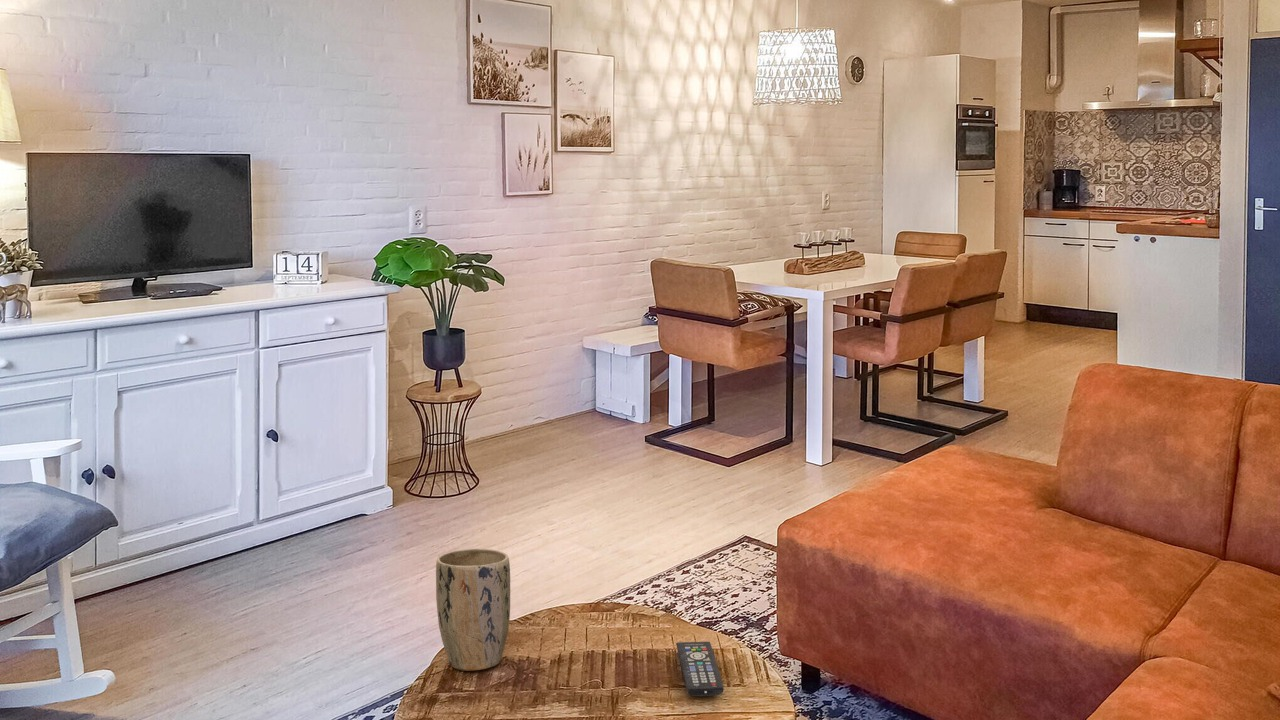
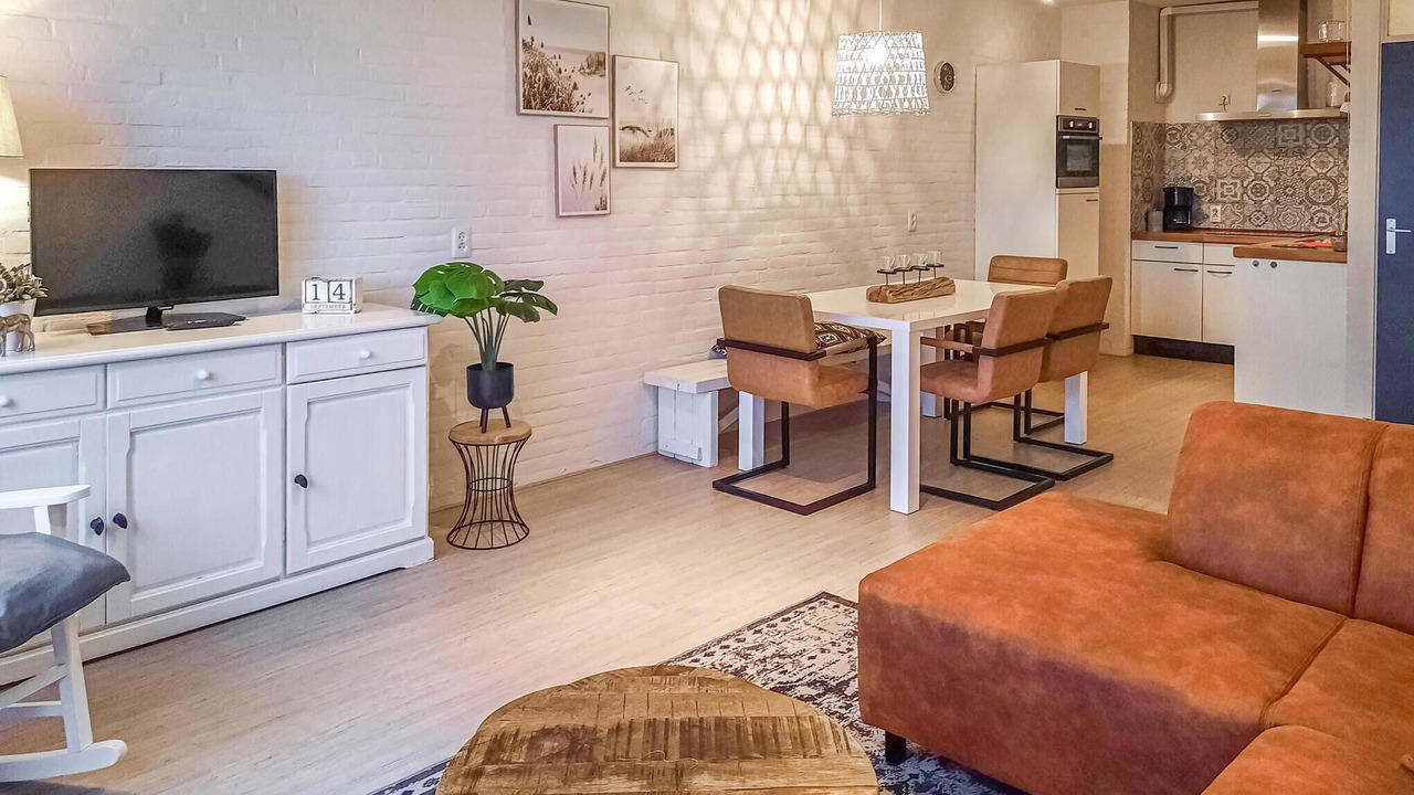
- remote control (698, 666)
- plant pot (473, 609)
